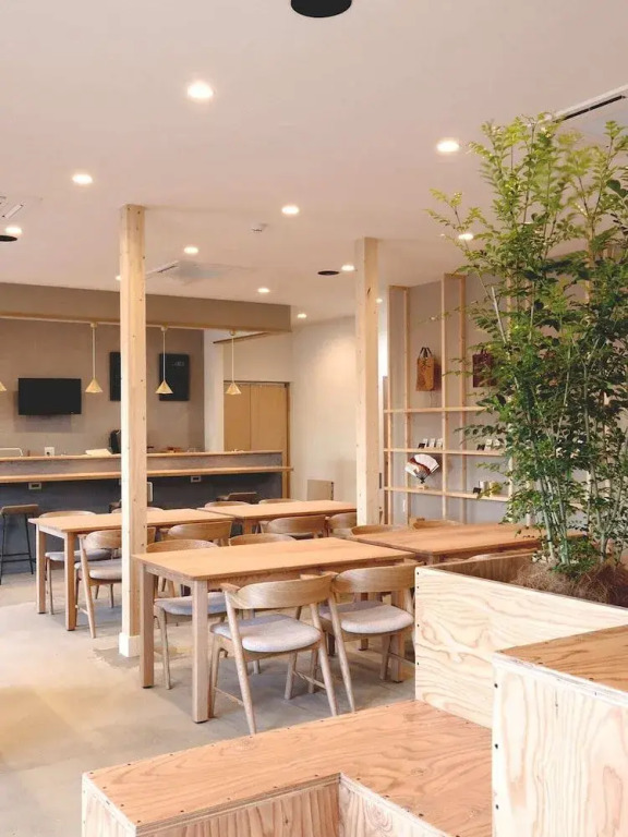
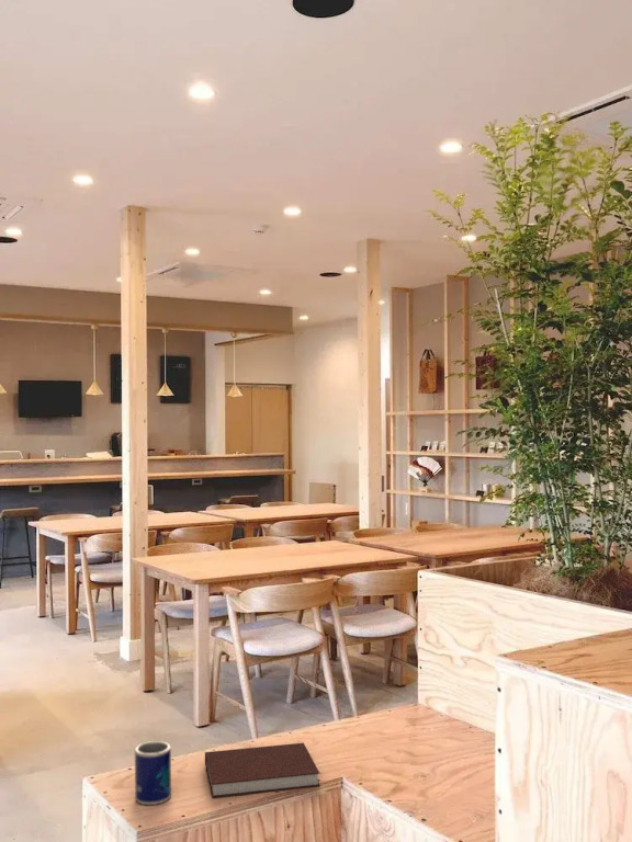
+ mug (153, 769)
+ notebook (260, 767)
